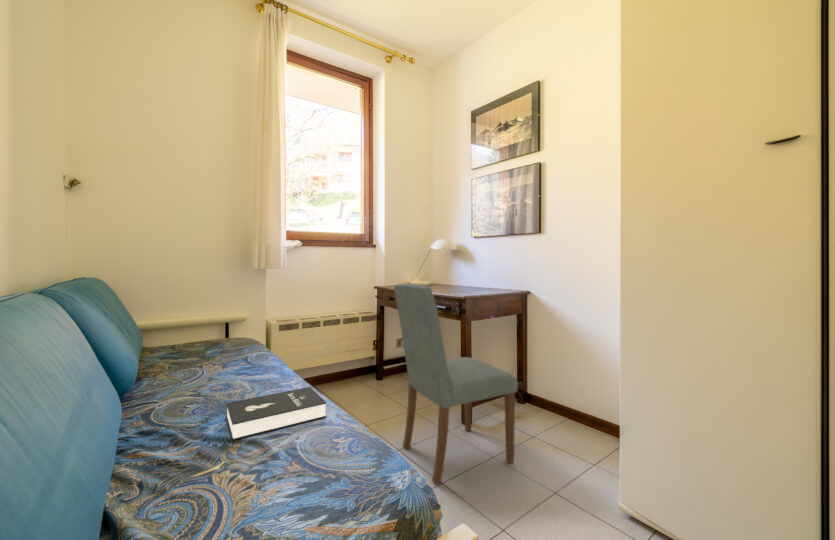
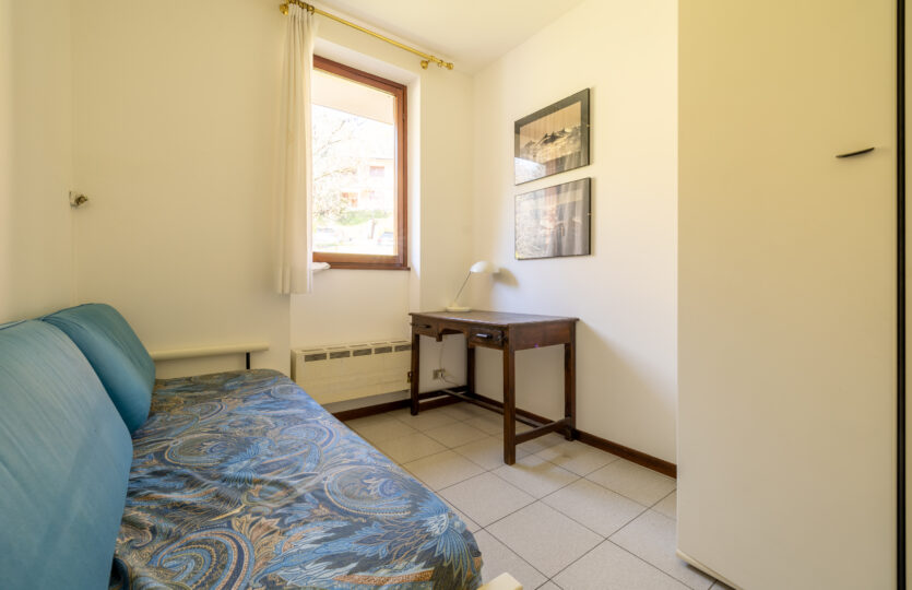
- dining chair (452, 368)
- booklet (276, 409)
